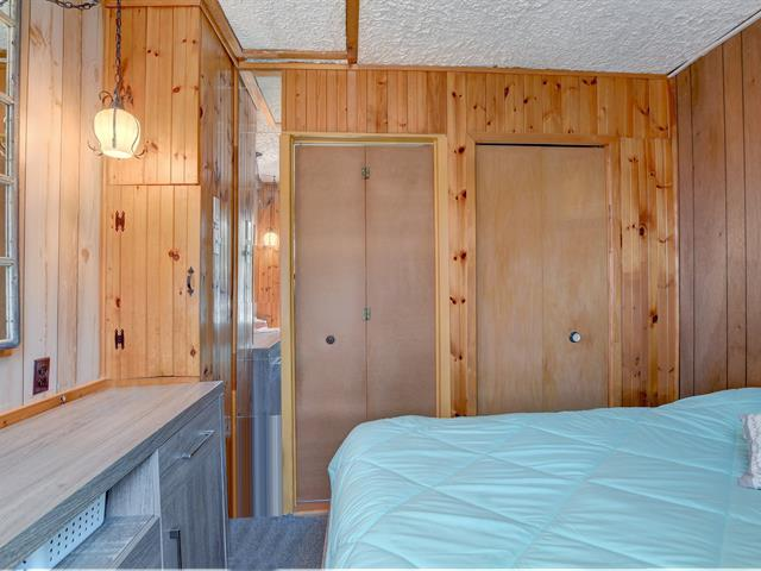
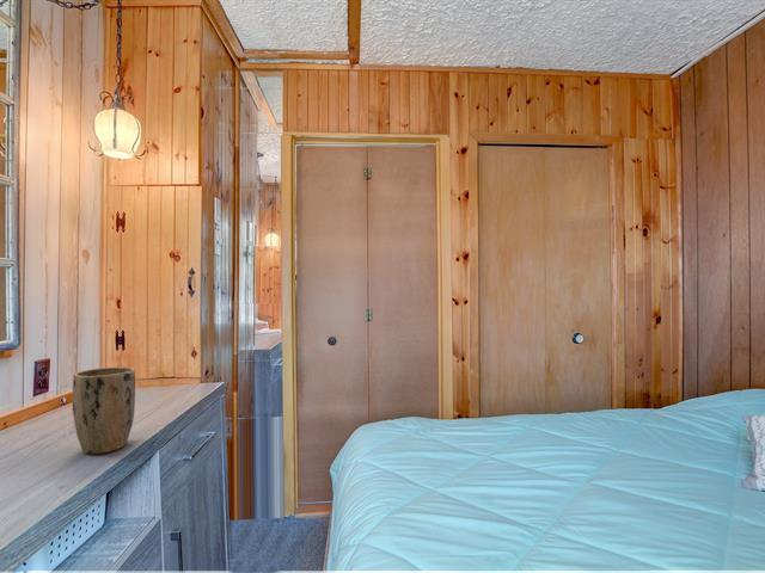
+ plant pot (104, 408)
